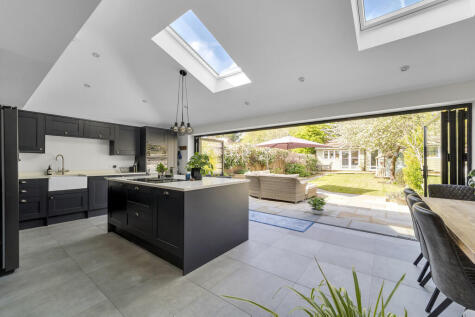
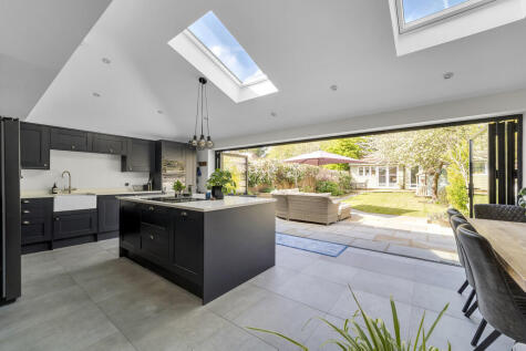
- potted plant (316, 204)
